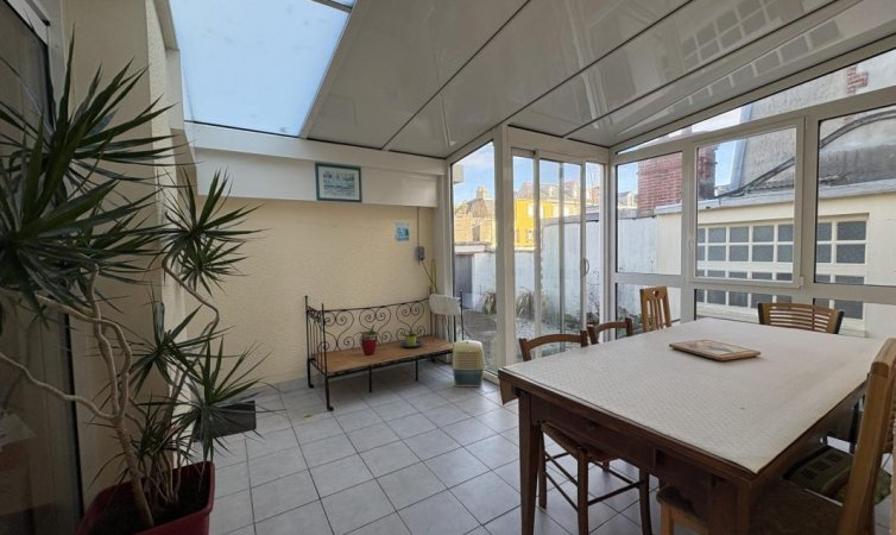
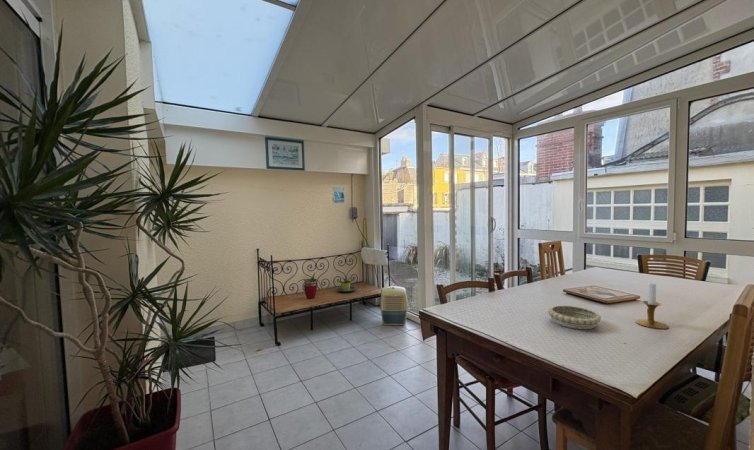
+ decorative bowl (573, 316)
+ candlestick (651, 303)
